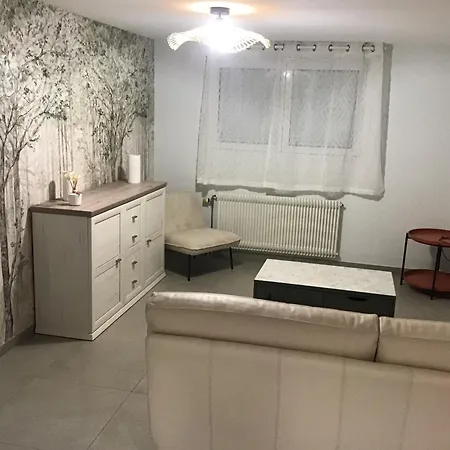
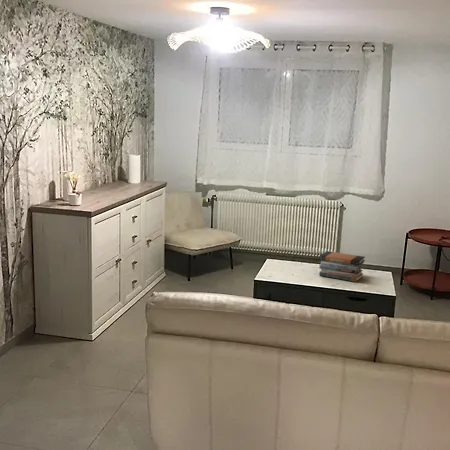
+ book stack (341, 266)
